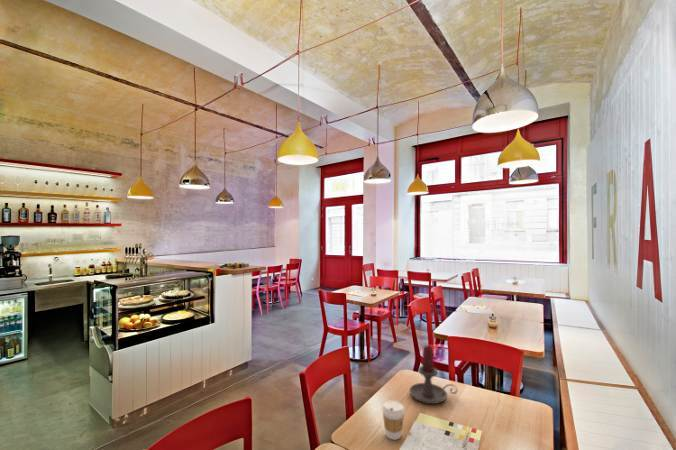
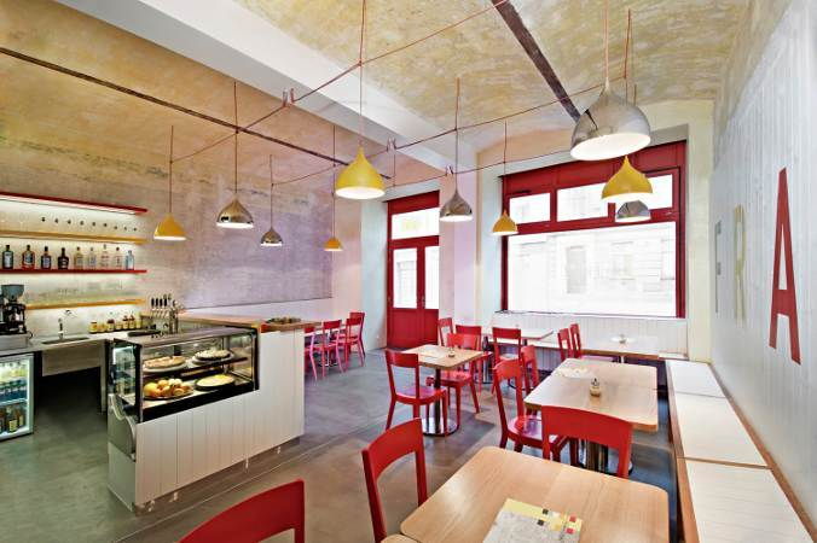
- candle holder (433, 370)
- coffee cup (393, 419)
